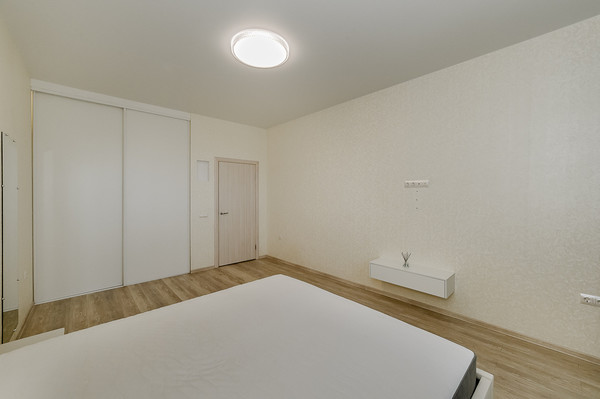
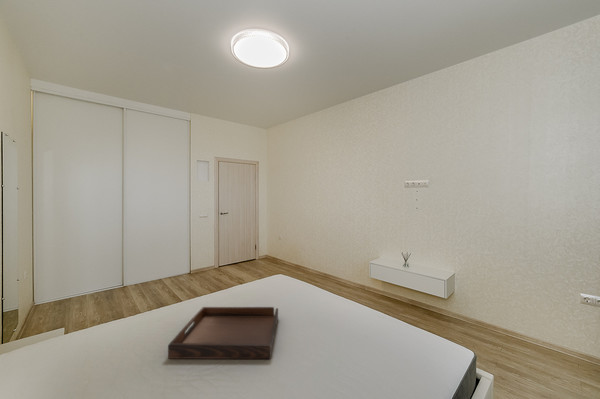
+ serving tray (231, 328)
